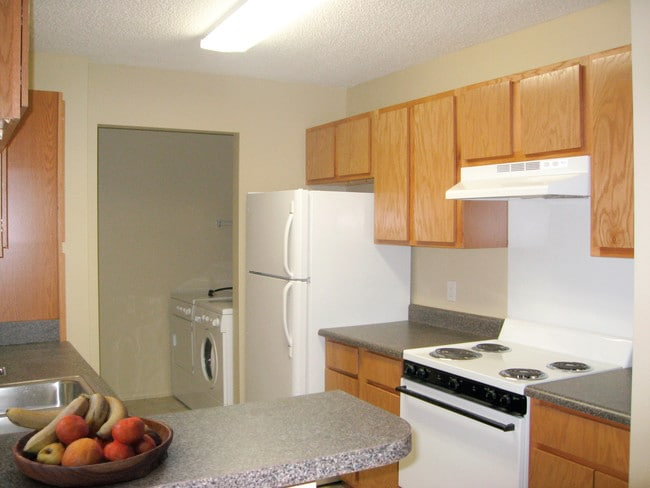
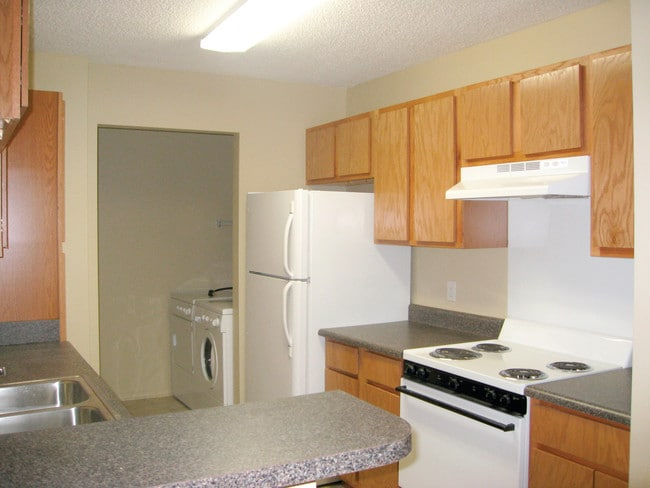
- fruit bowl (94, 432)
